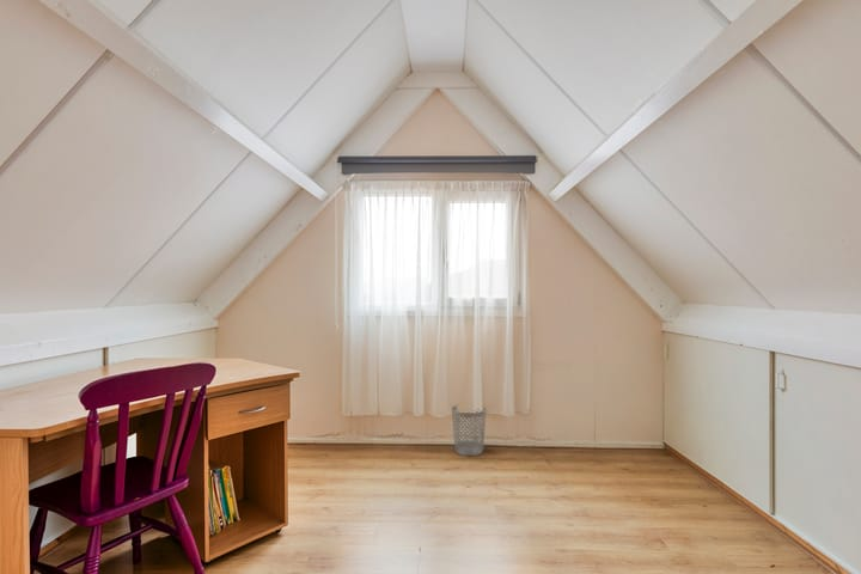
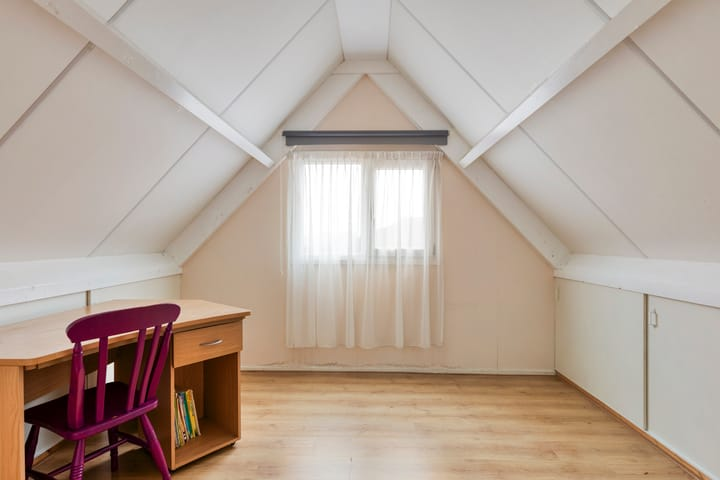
- wastebasket (469, 429)
